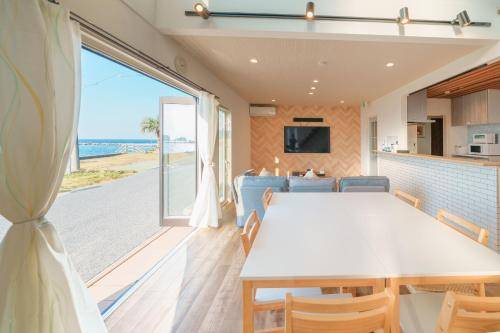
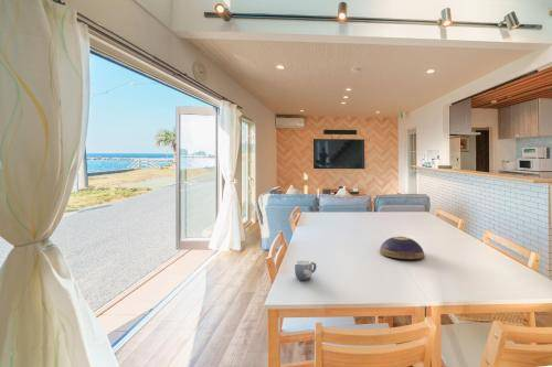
+ decorative bowl (401, 245)
+ mug (306, 270)
